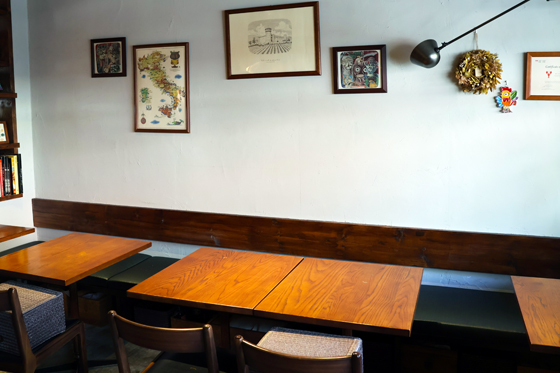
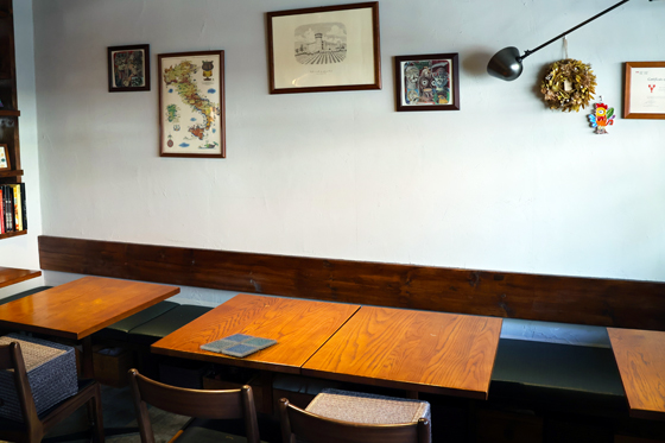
+ drink coaster (239, 343)
